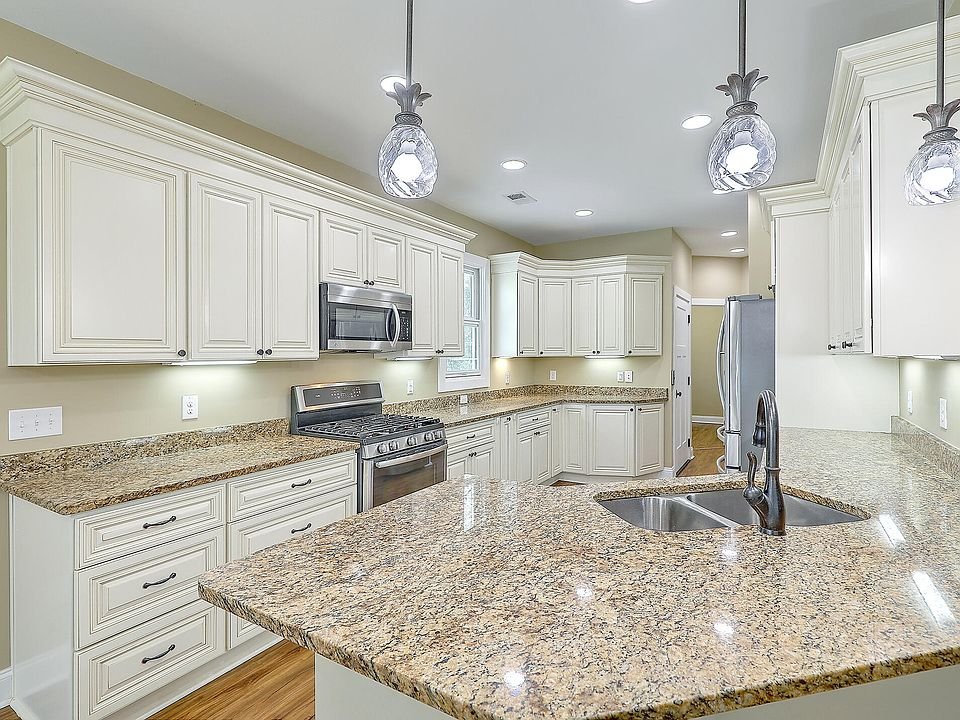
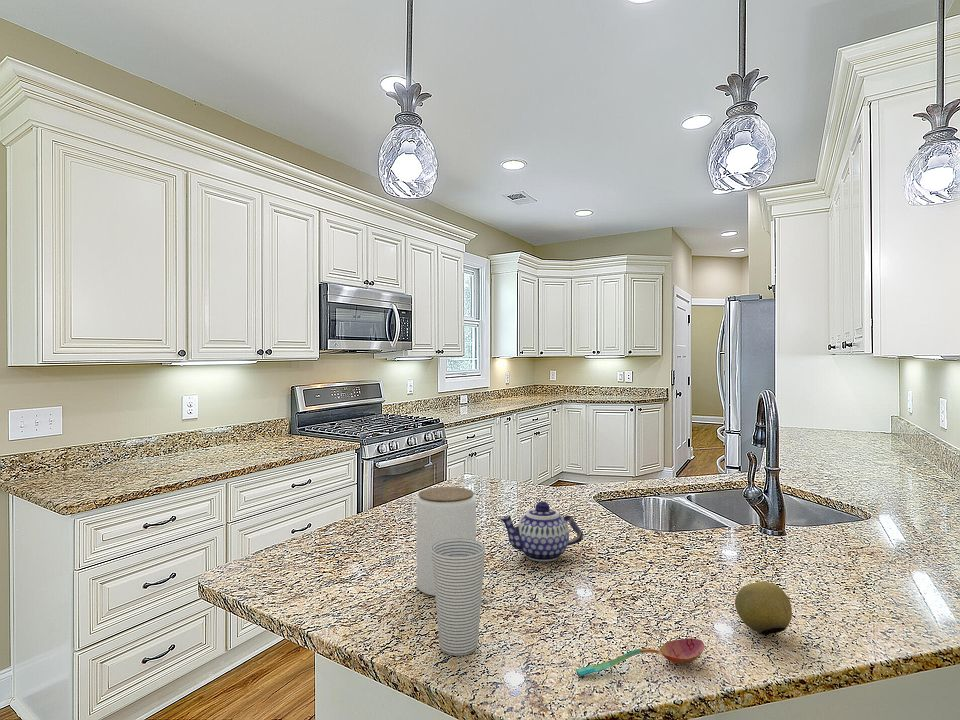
+ teapot (541, 528)
+ soupspoon (640, 653)
+ jar (446, 538)
+ fruit (763, 607)
+ cup (458, 596)
